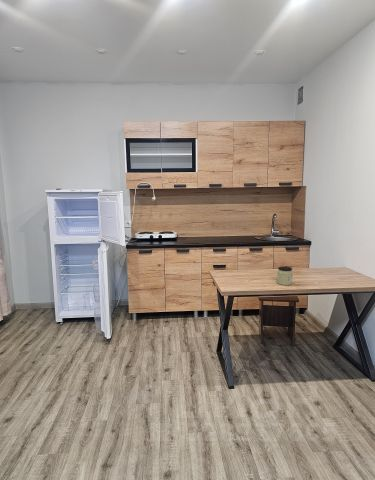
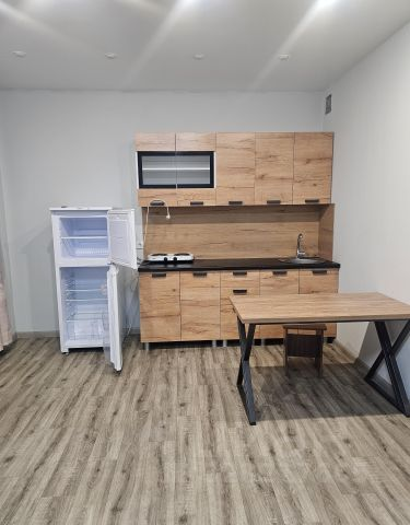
- jar (284, 275)
